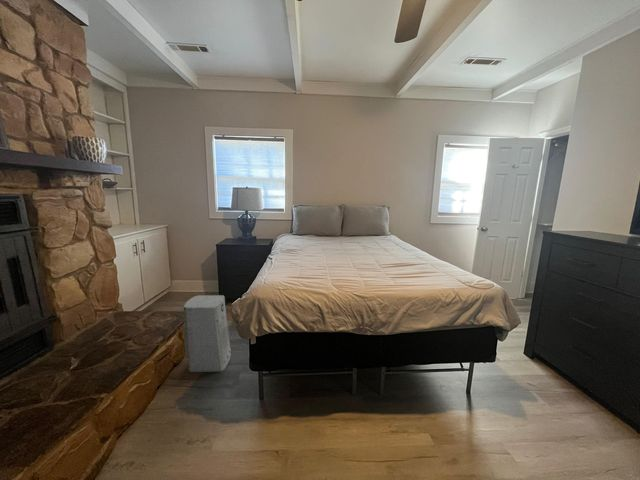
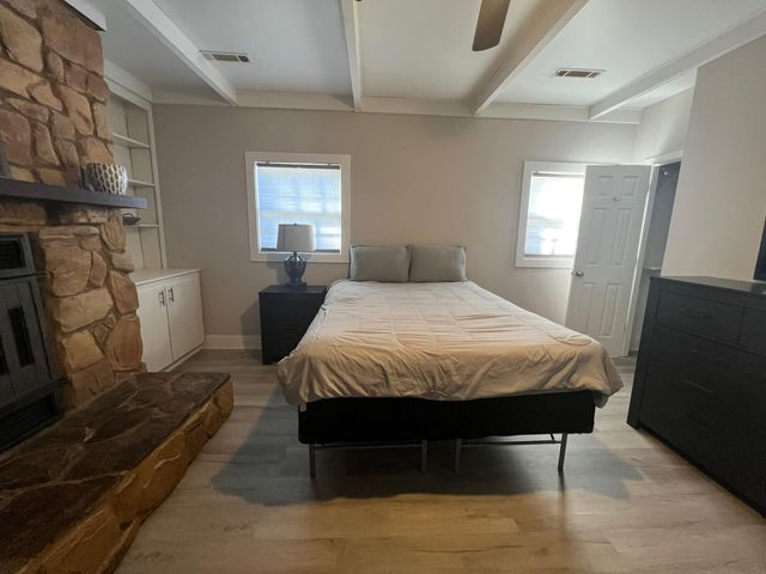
- air purifier (207, 332)
